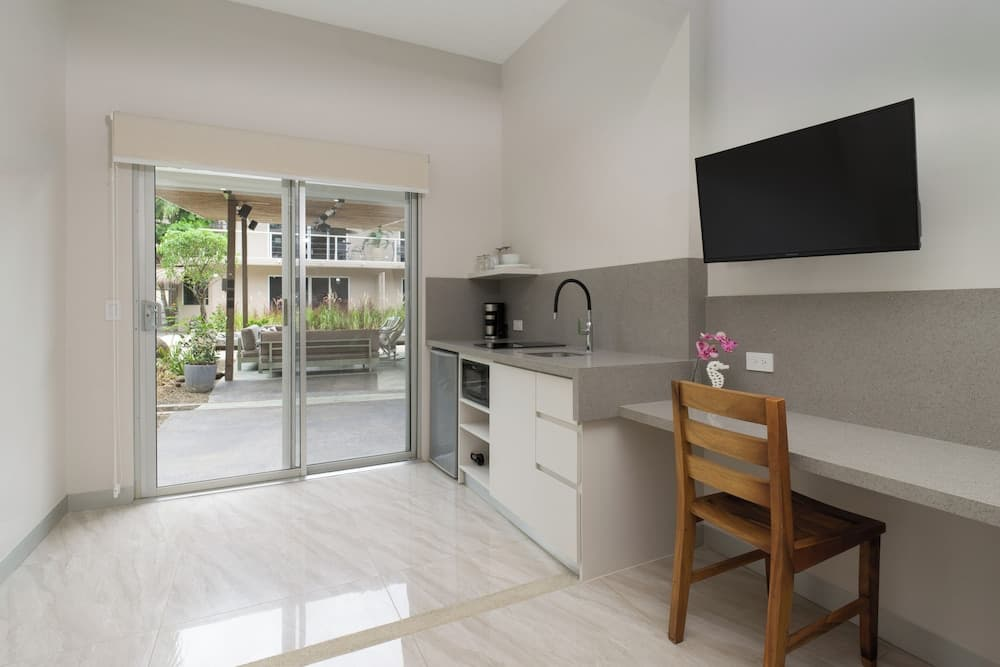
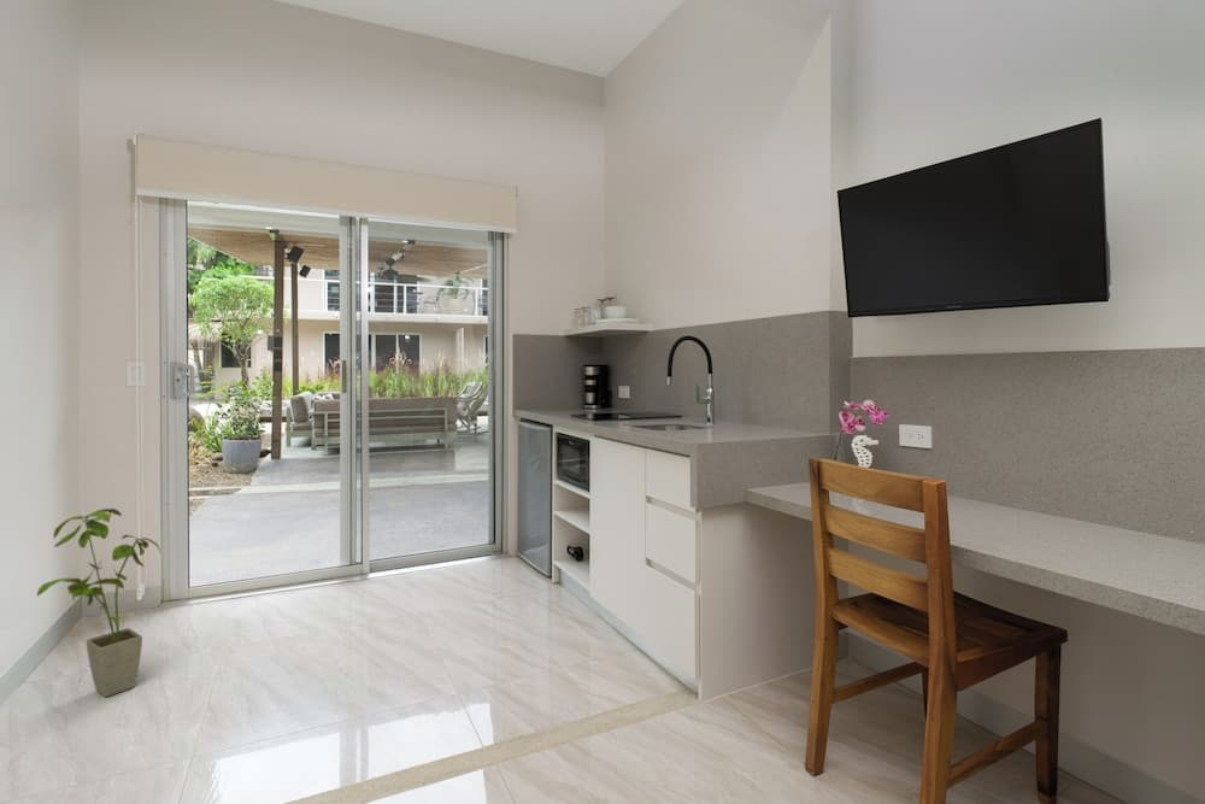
+ house plant (92, 601)
